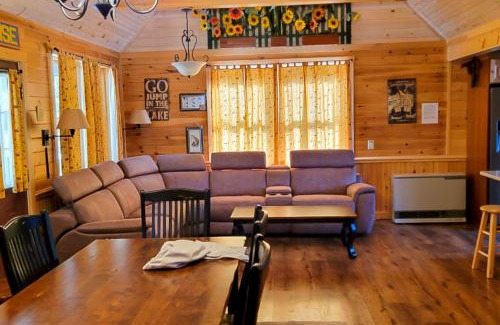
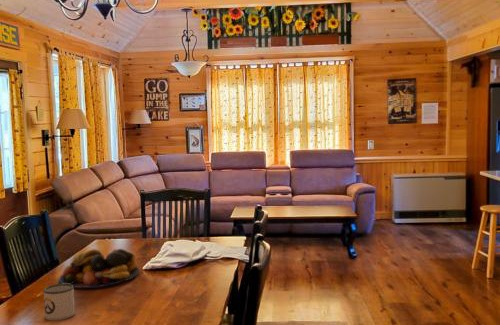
+ fruit bowl (98, 262)
+ mug (59, 299)
